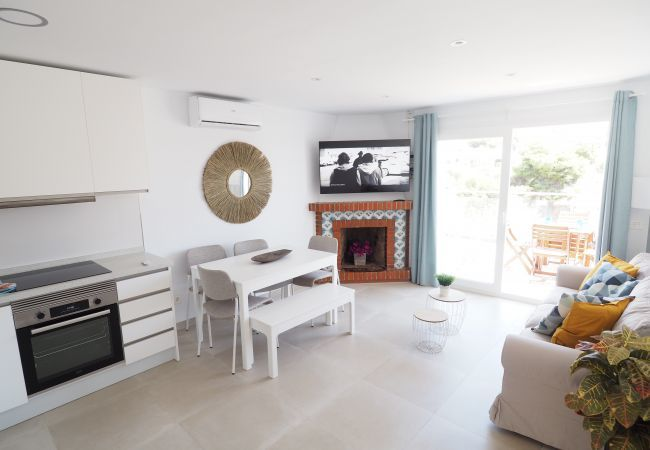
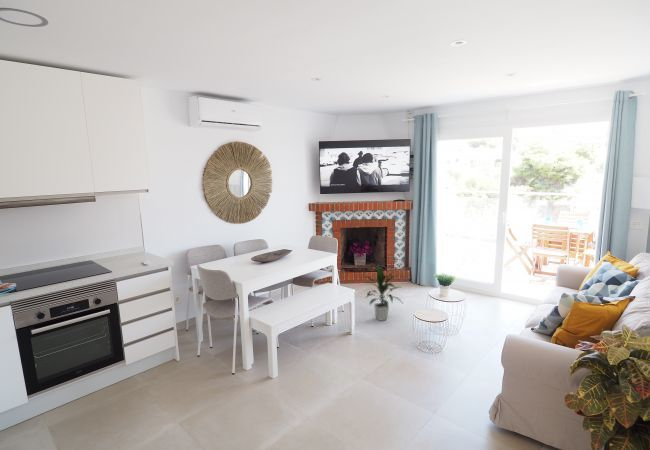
+ indoor plant (383, 292)
